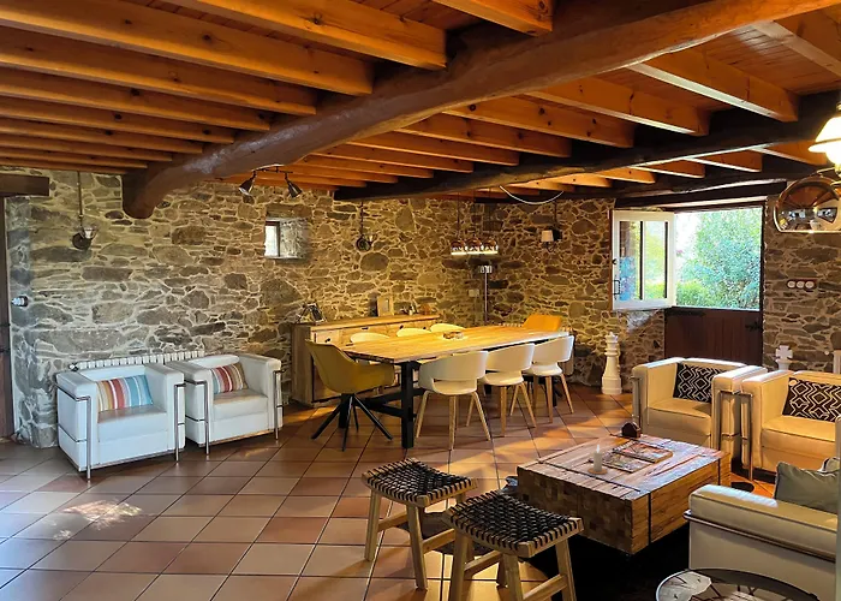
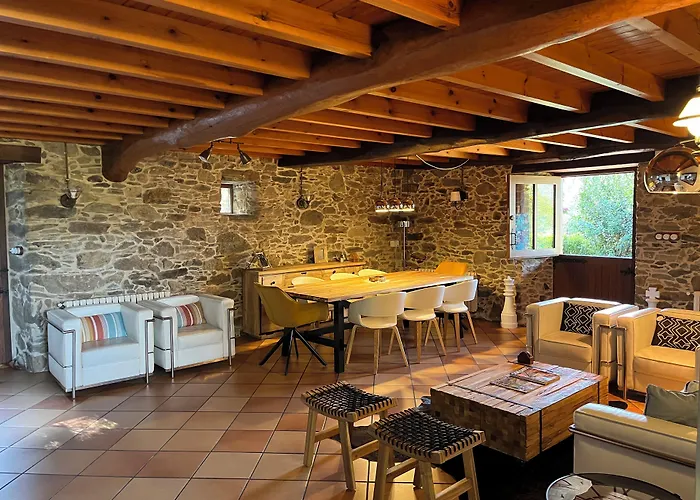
- candle (597, 457)
